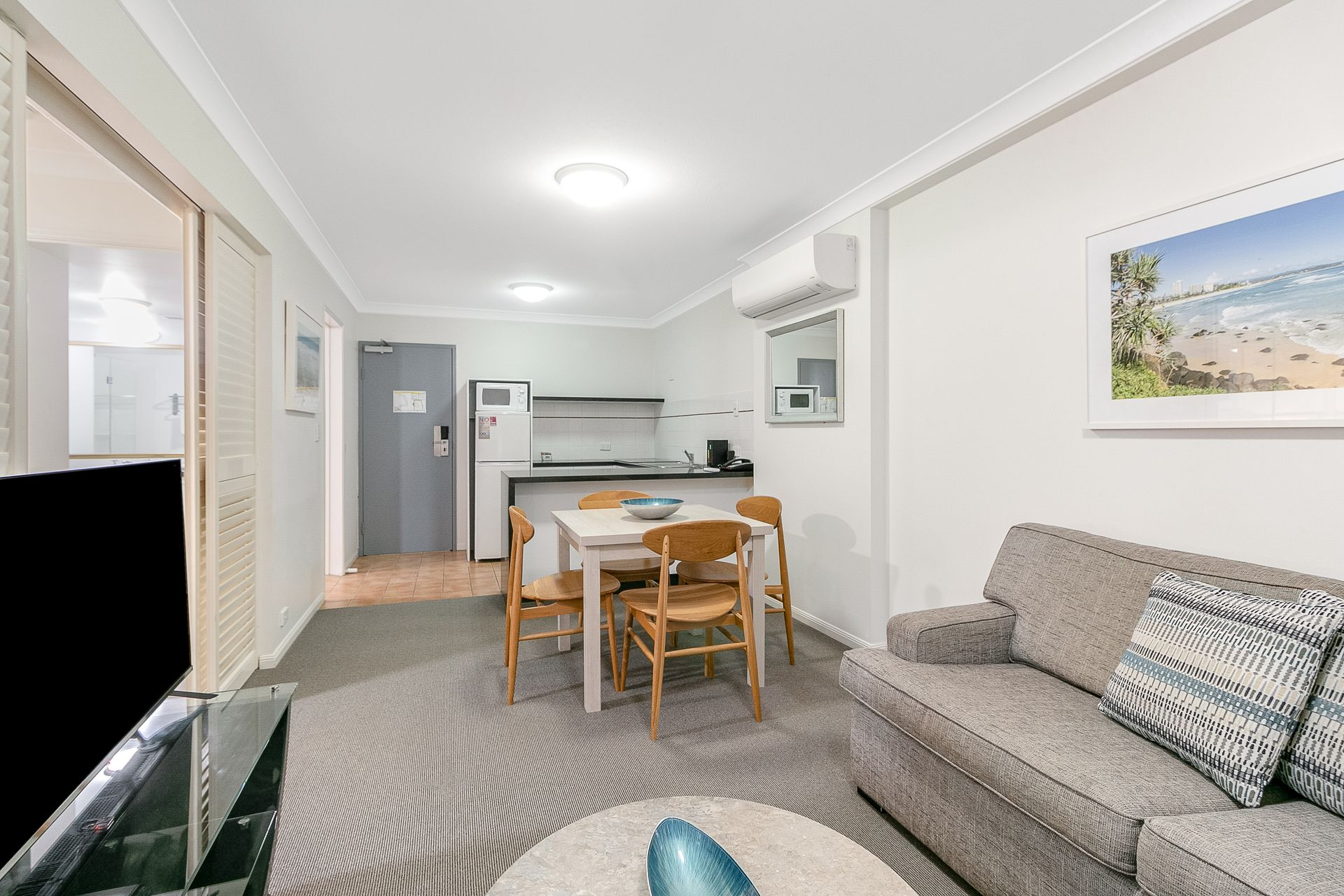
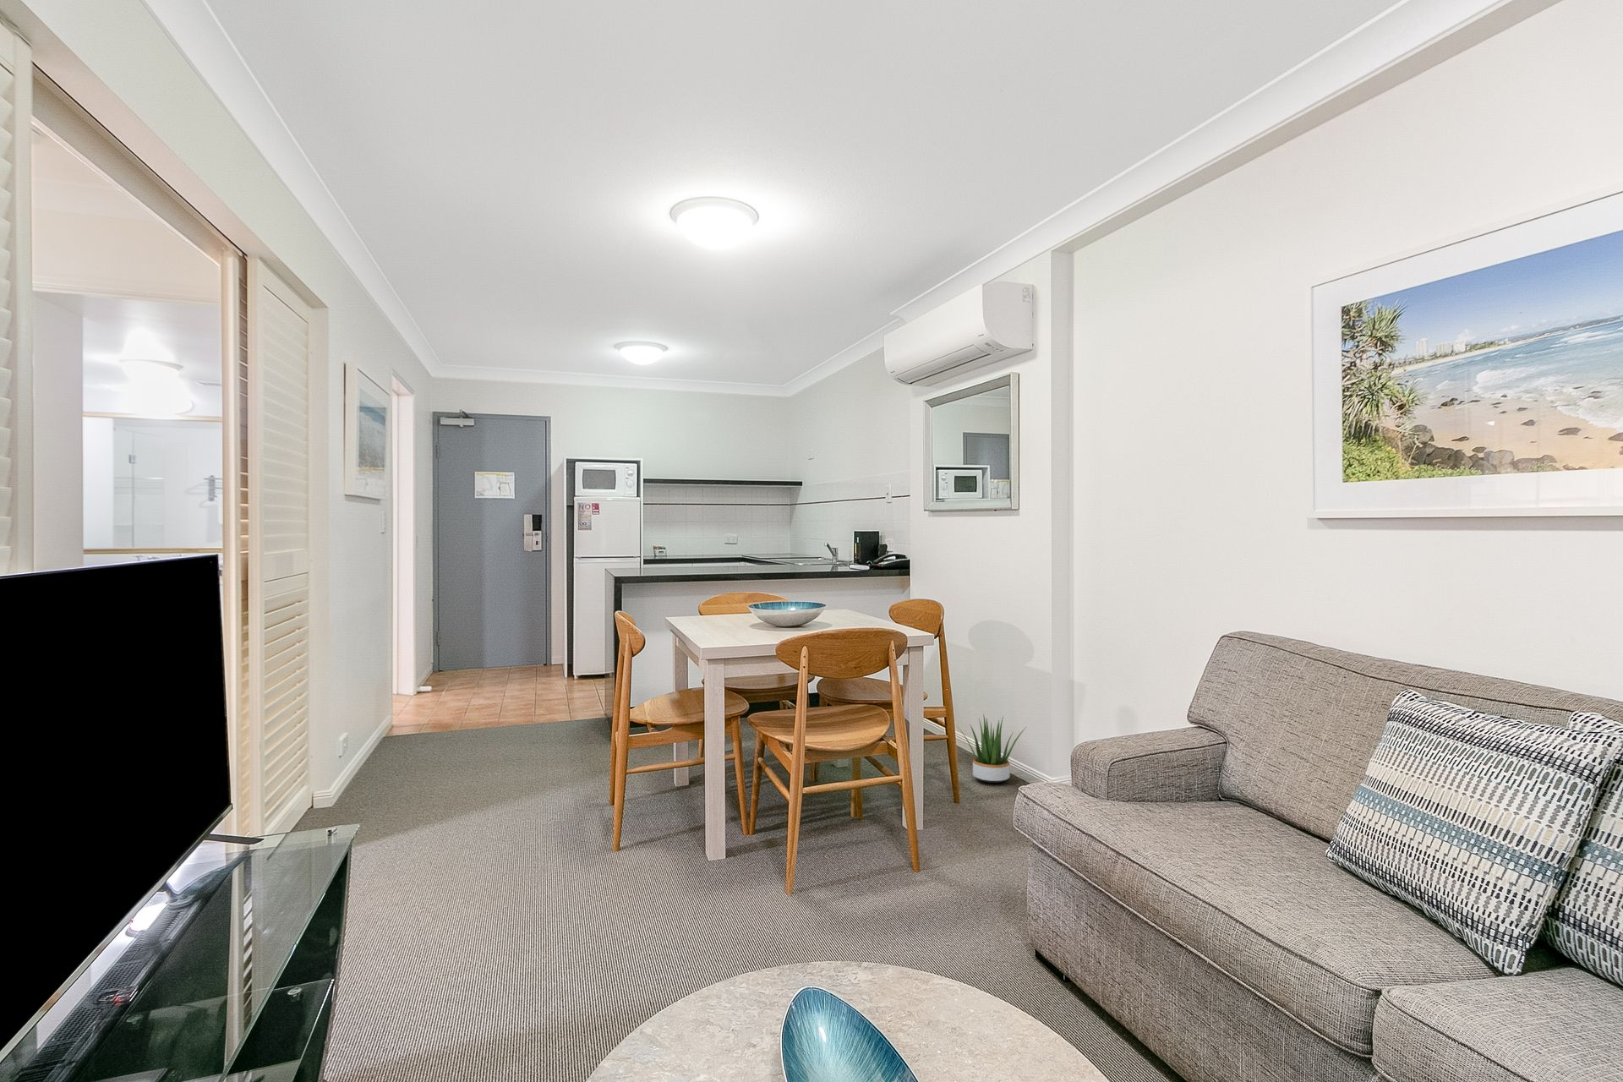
+ potted plant (990, 749)
